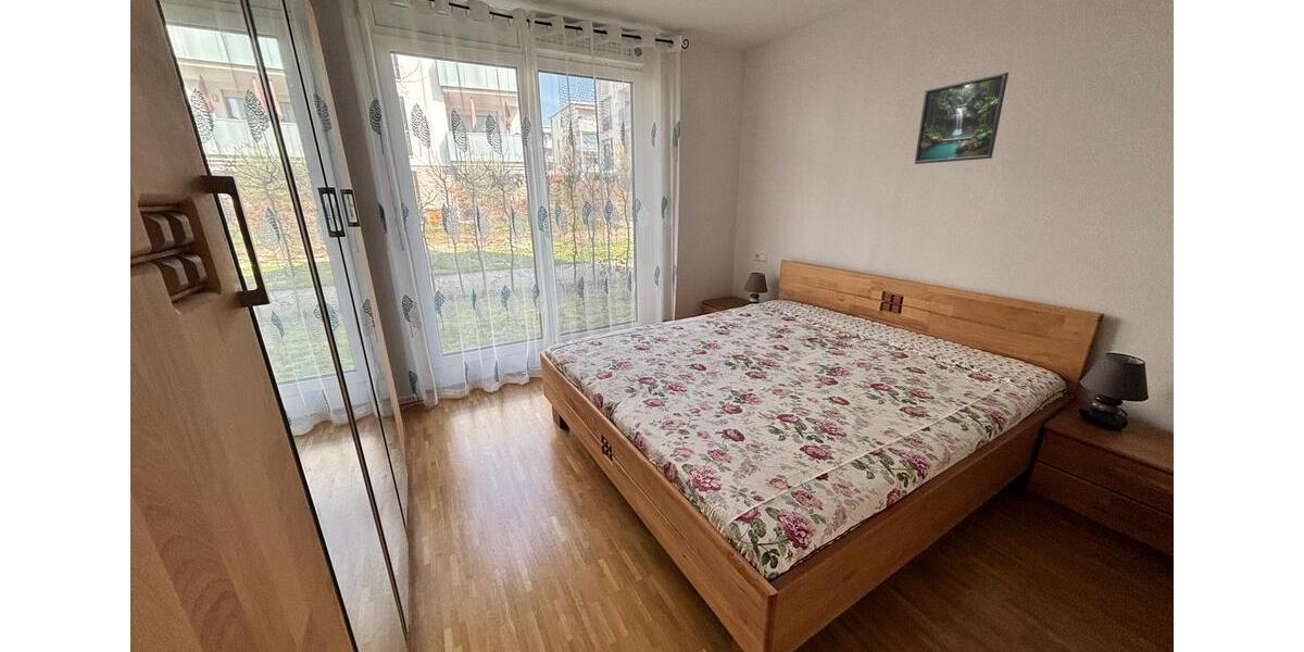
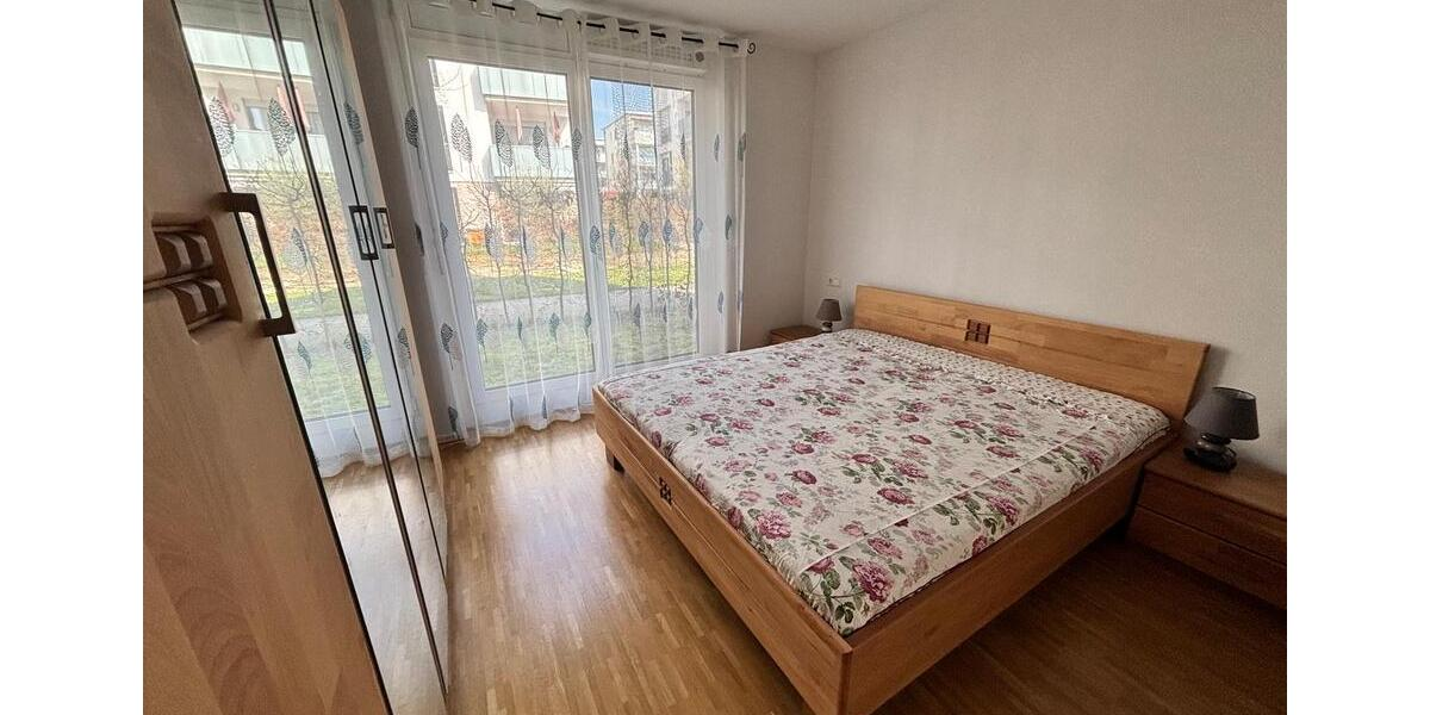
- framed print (956, 122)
